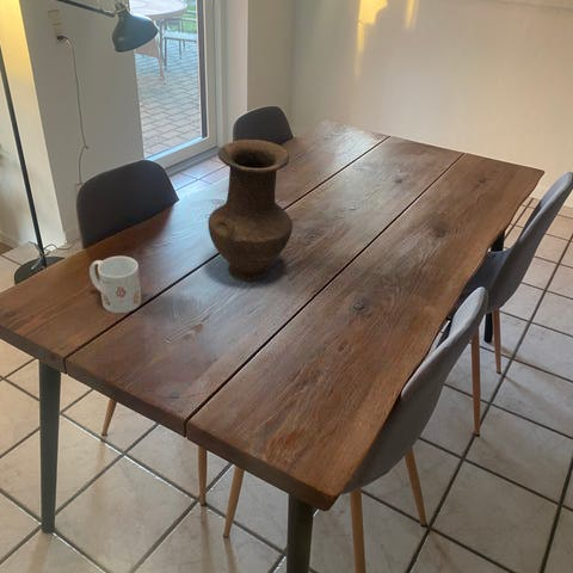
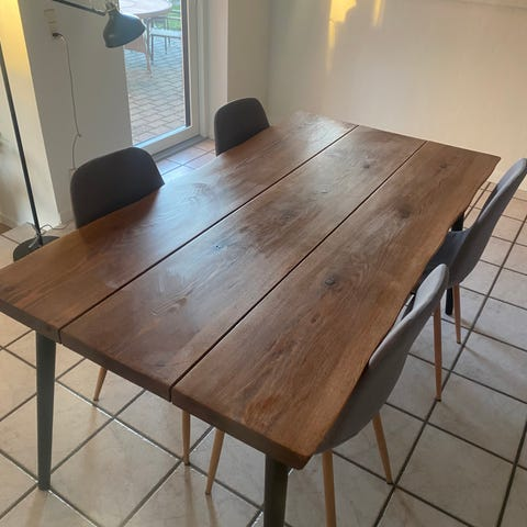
- vase (251, 214)
- mug (112, 281)
